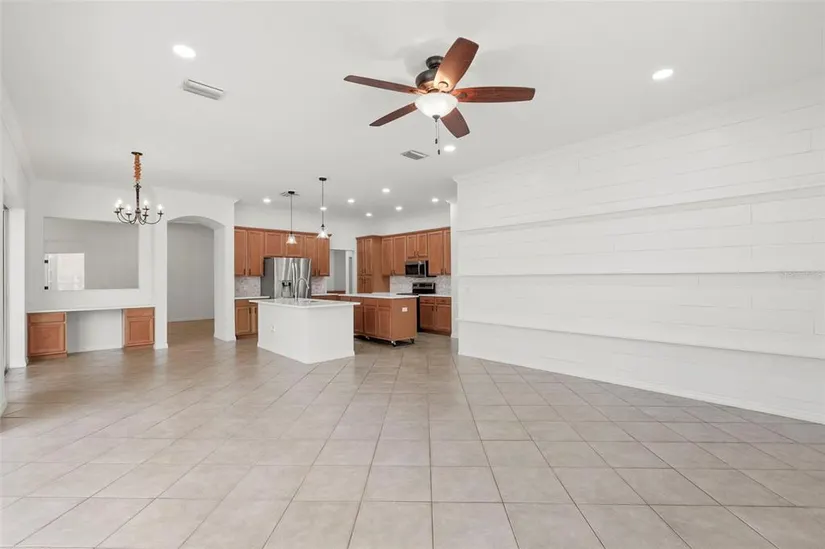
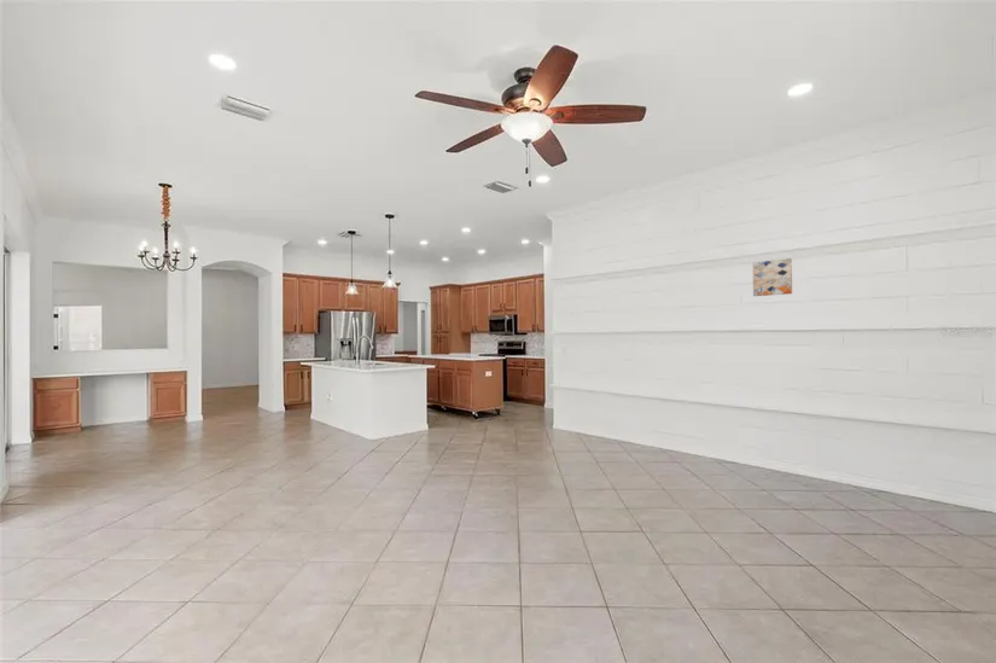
+ wall art (771, 278)
